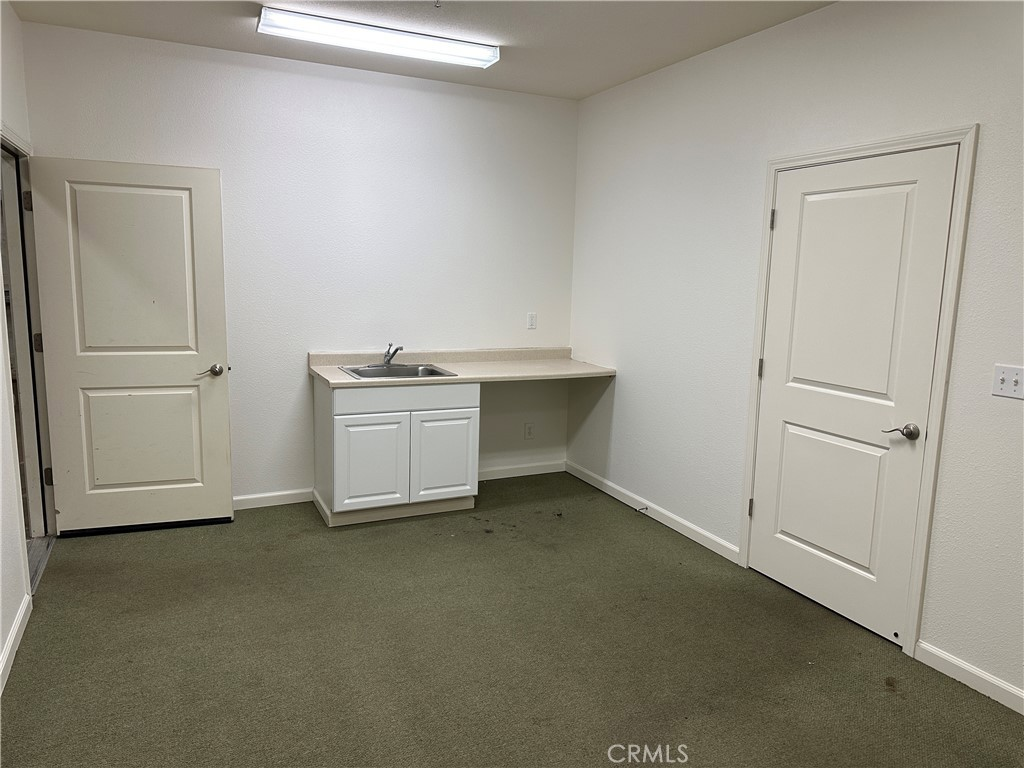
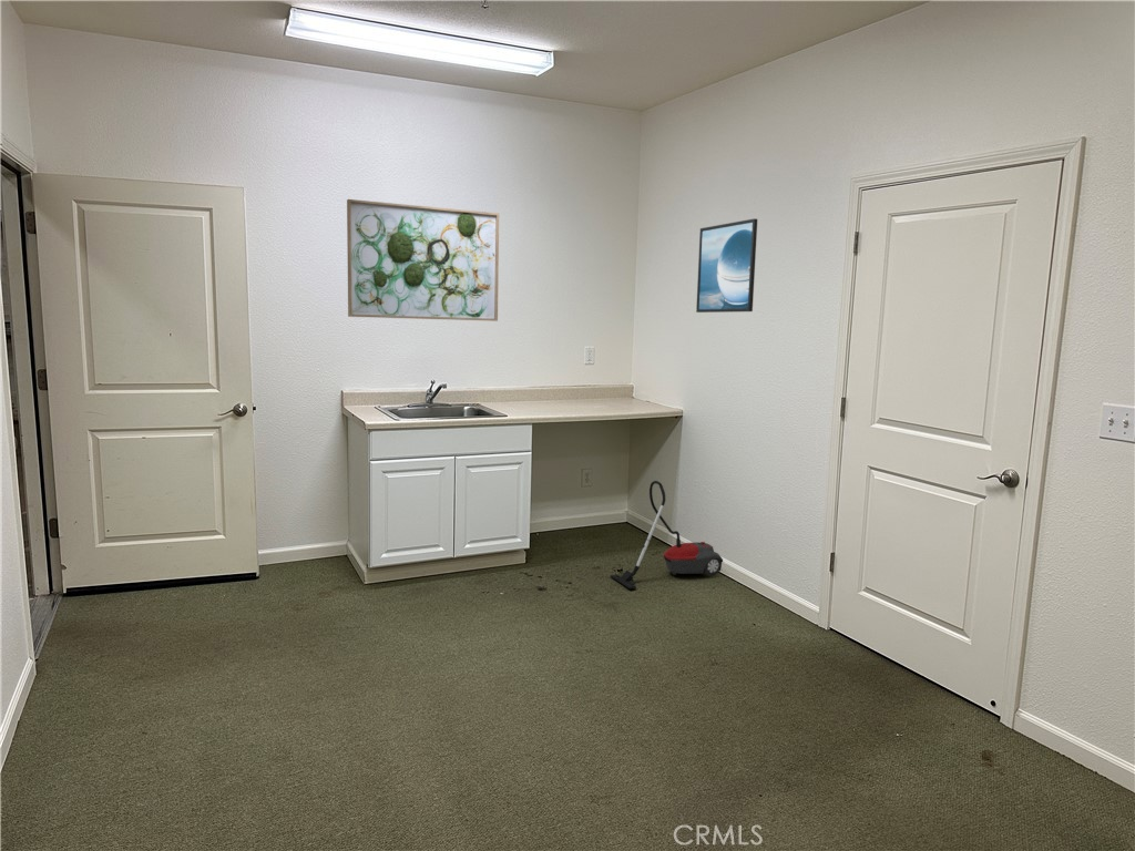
+ vacuum cleaner (666, 526)
+ wall art (426, 263)
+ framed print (725, 268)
